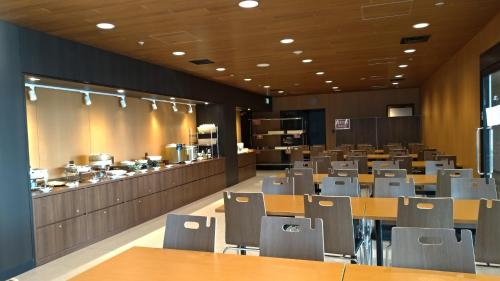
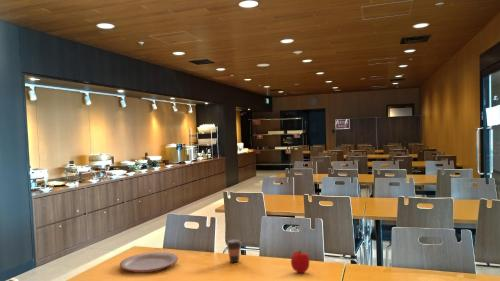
+ fruit (300, 261)
+ coffee cup (234, 251)
+ plate (149, 262)
